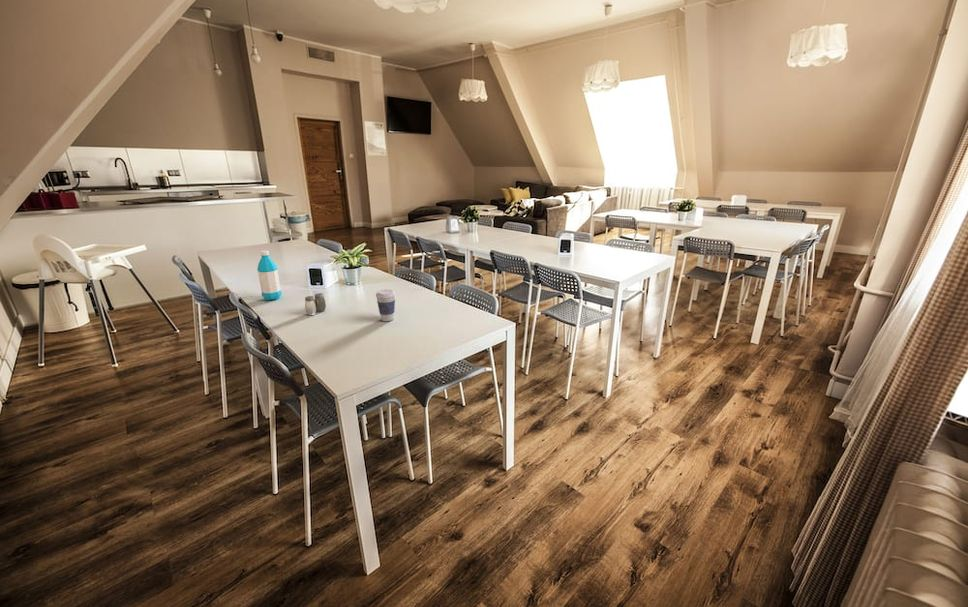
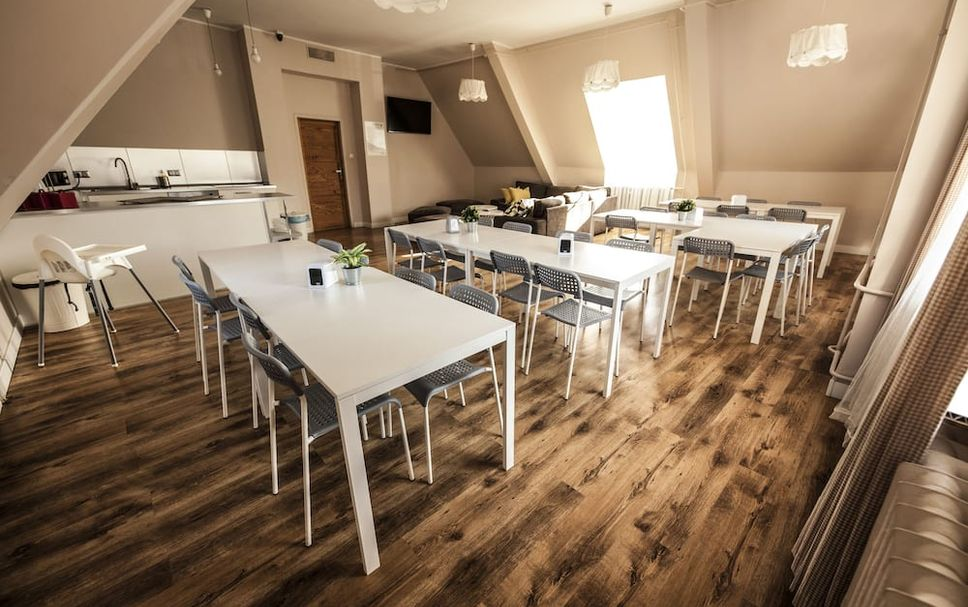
- water bottle (268, 275)
- coffee cup (386, 305)
- salt and pepper shaker (315, 303)
